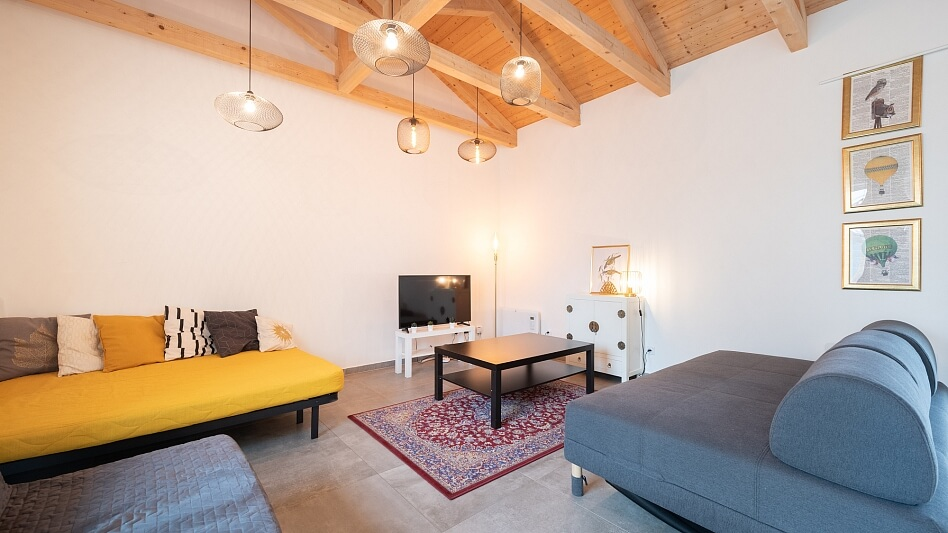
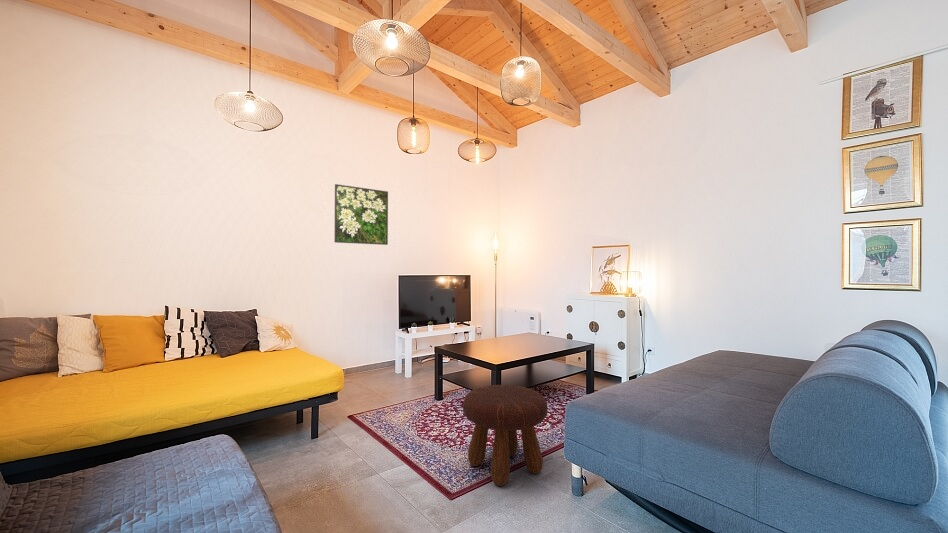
+ footstool (504, 431)
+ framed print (362, 215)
